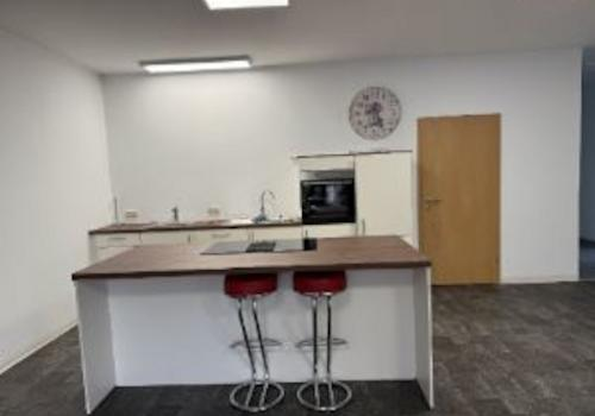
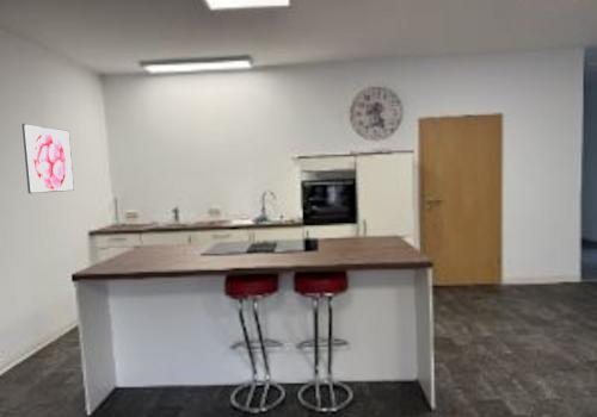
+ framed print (50, 160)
